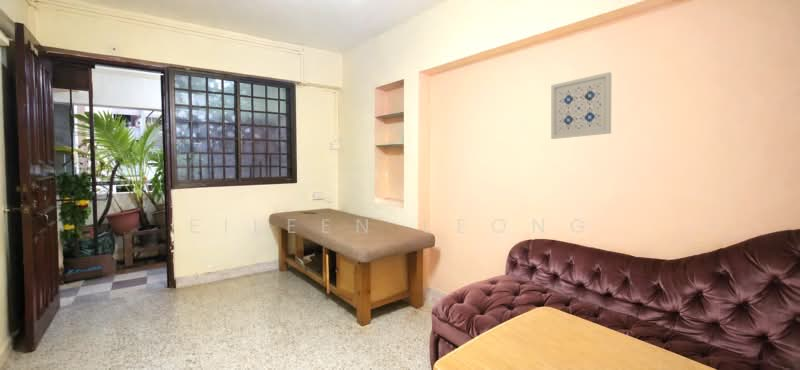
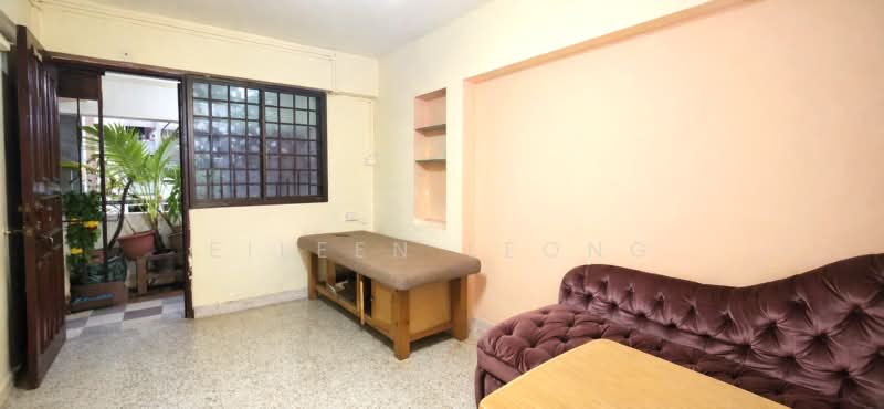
- wall art (579, 107)
